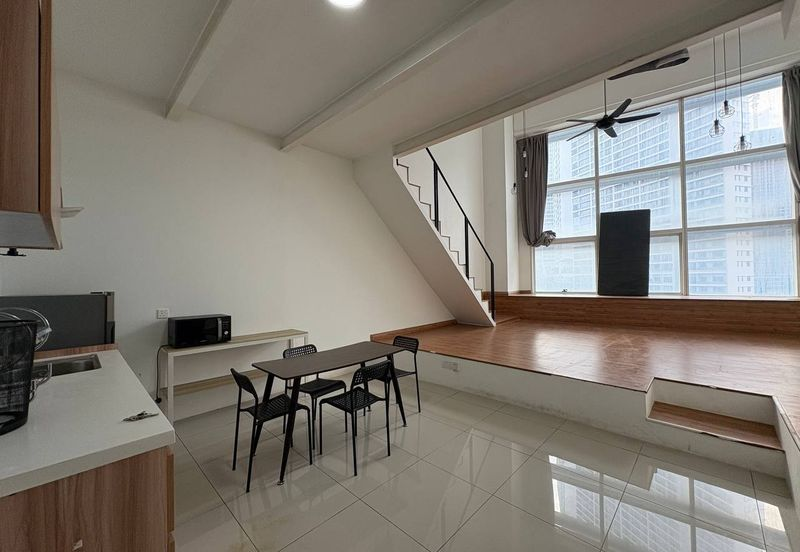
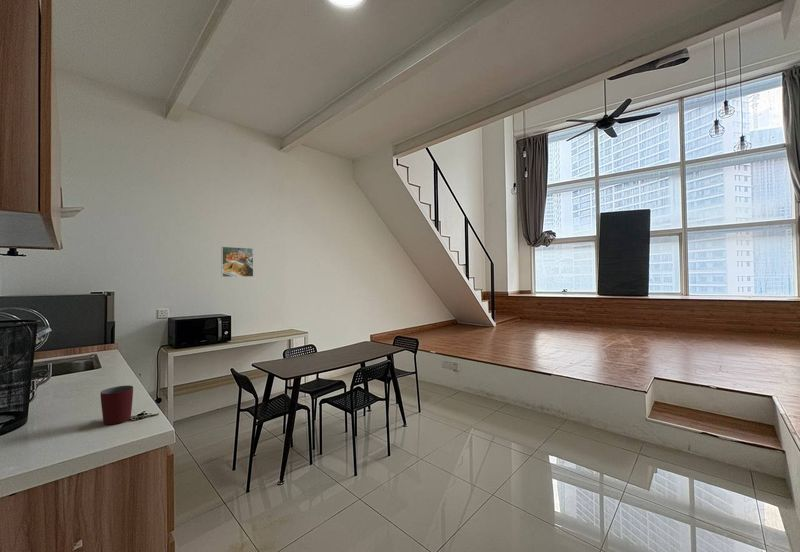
+ mug (116, 404)
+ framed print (237, 262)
